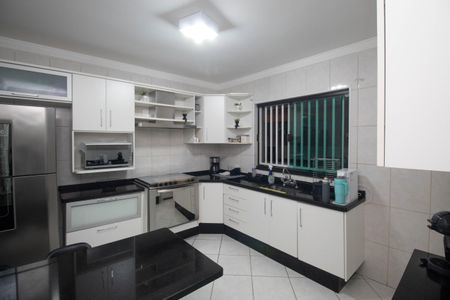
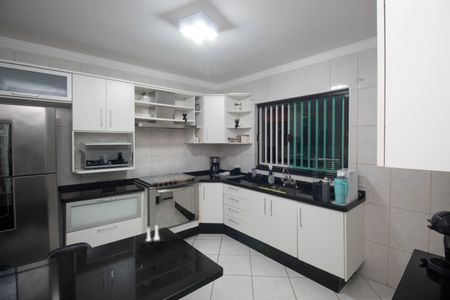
+ salt and pepper shaker set (155, 233)
